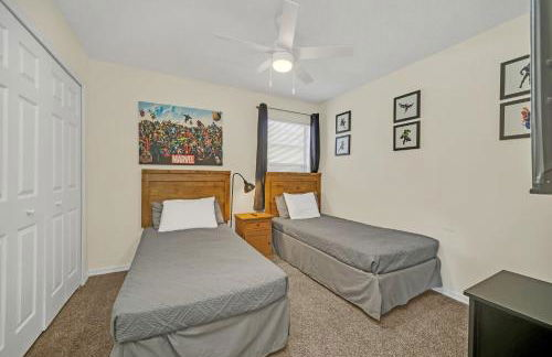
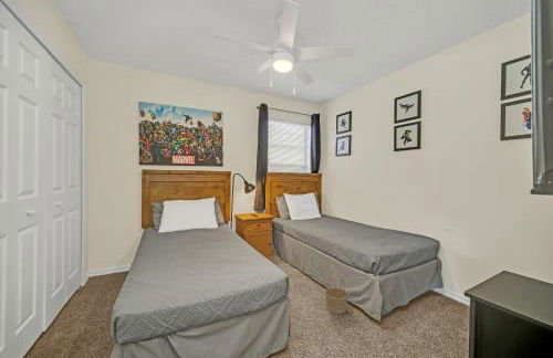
+ basket (336, 291)
